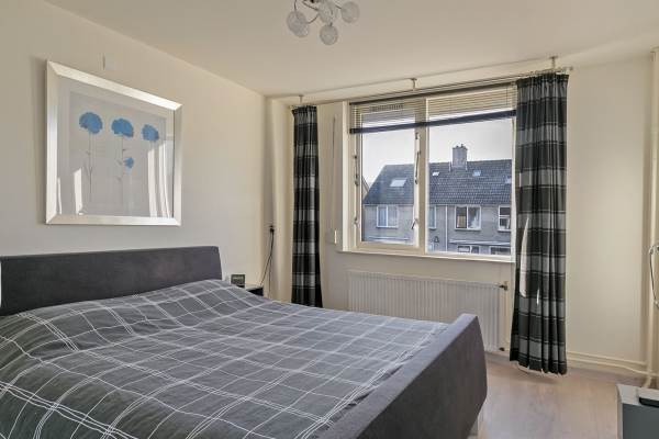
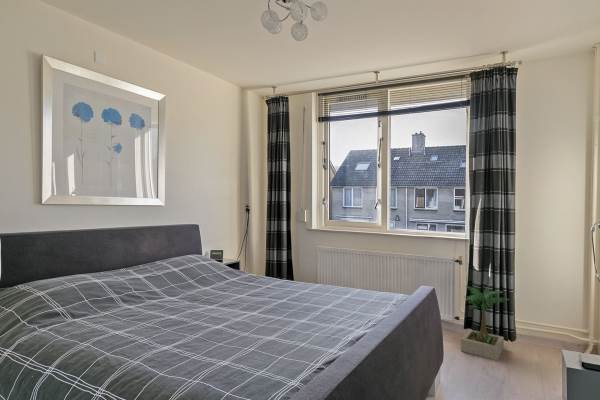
+ potted plant (485, 321)
